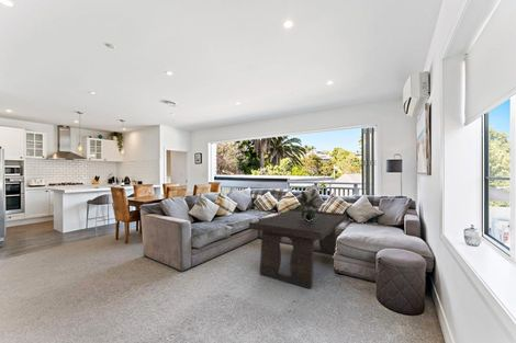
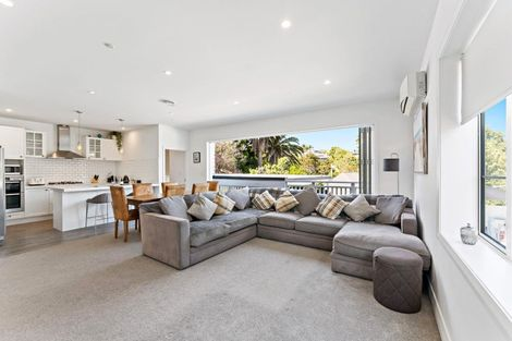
- potted plant (310, 205)
- coffee table (302, 240)
